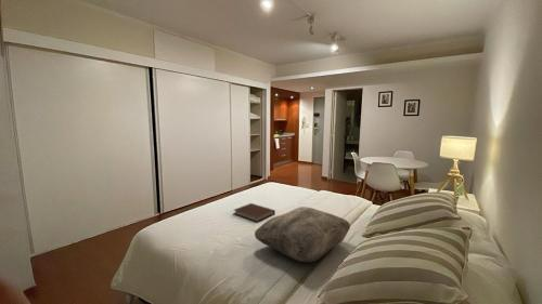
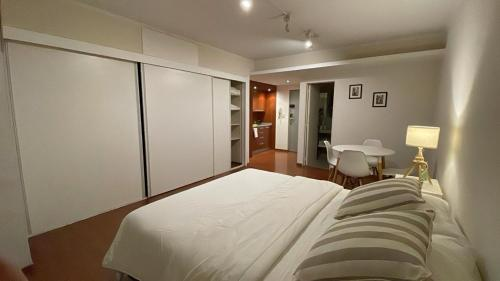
- notebook (254, 211)
- cushion (304, 229)
